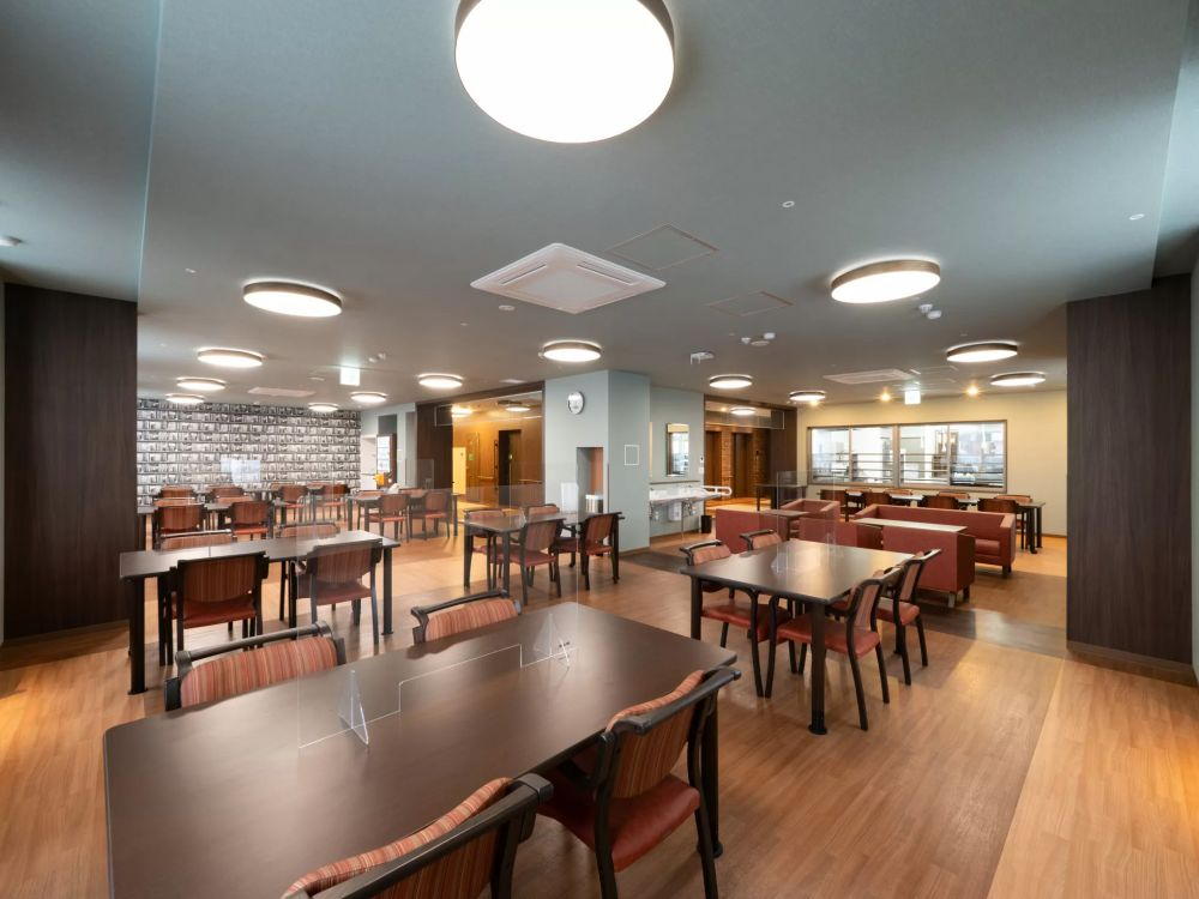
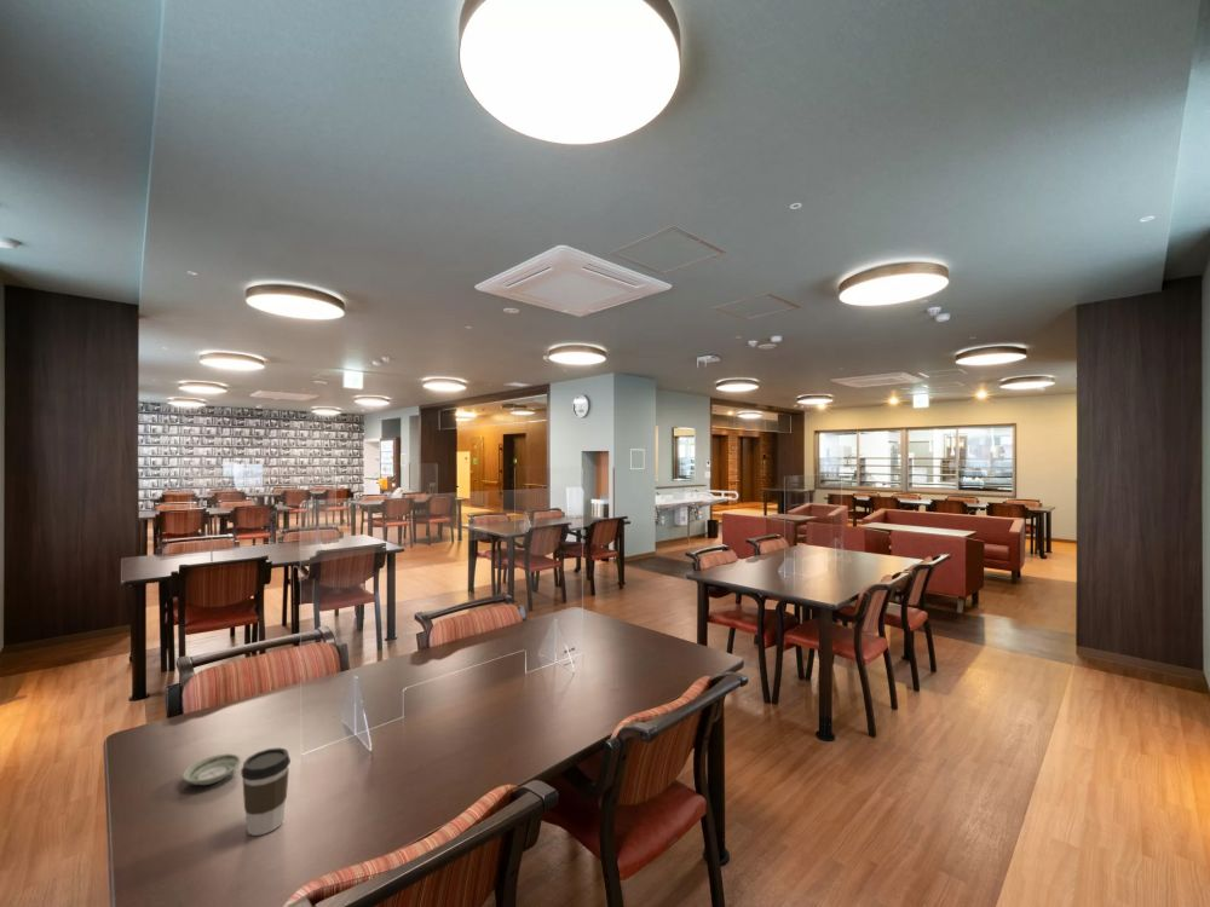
+ coffee cup (265, 791)
+ saucer (212, 772)
